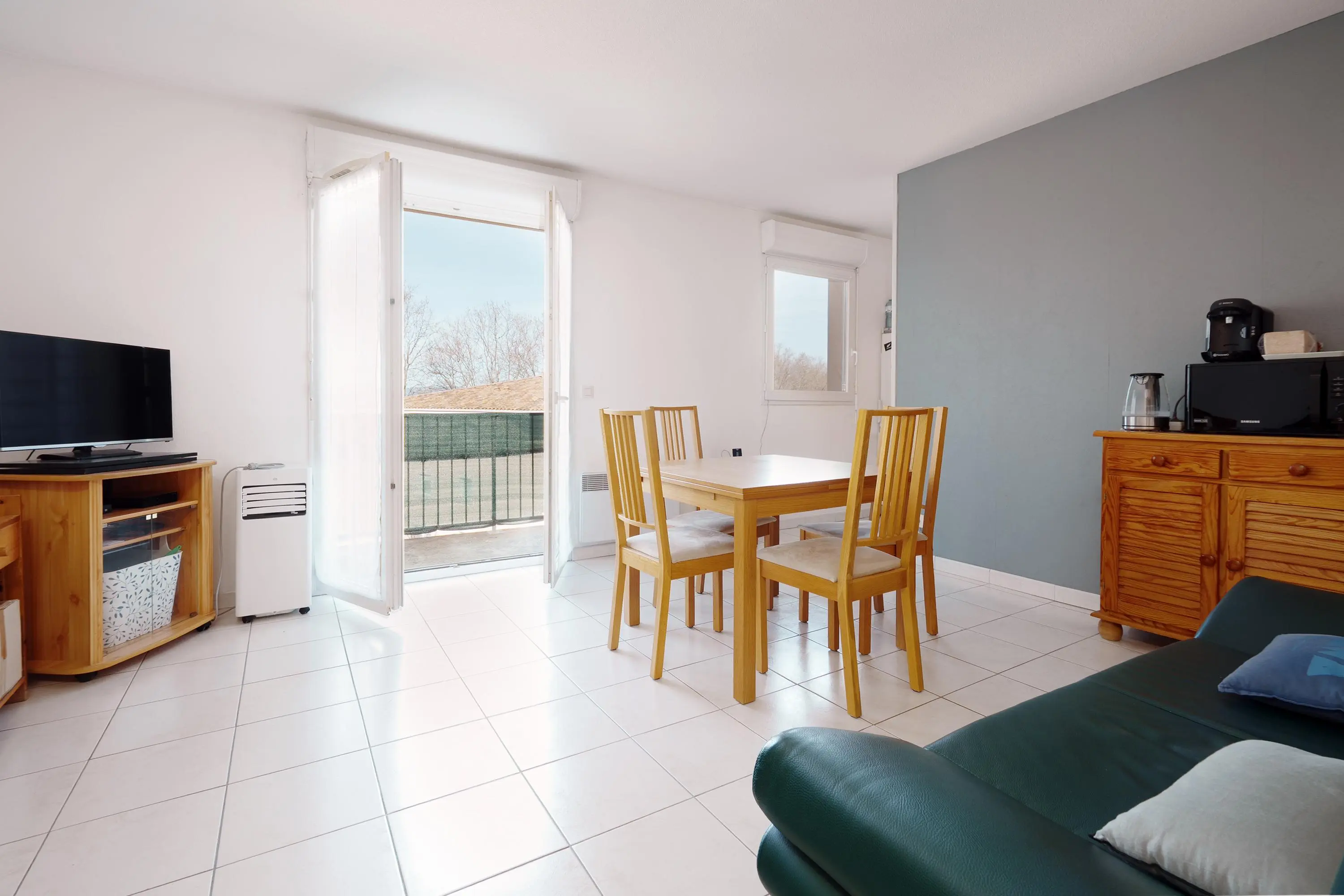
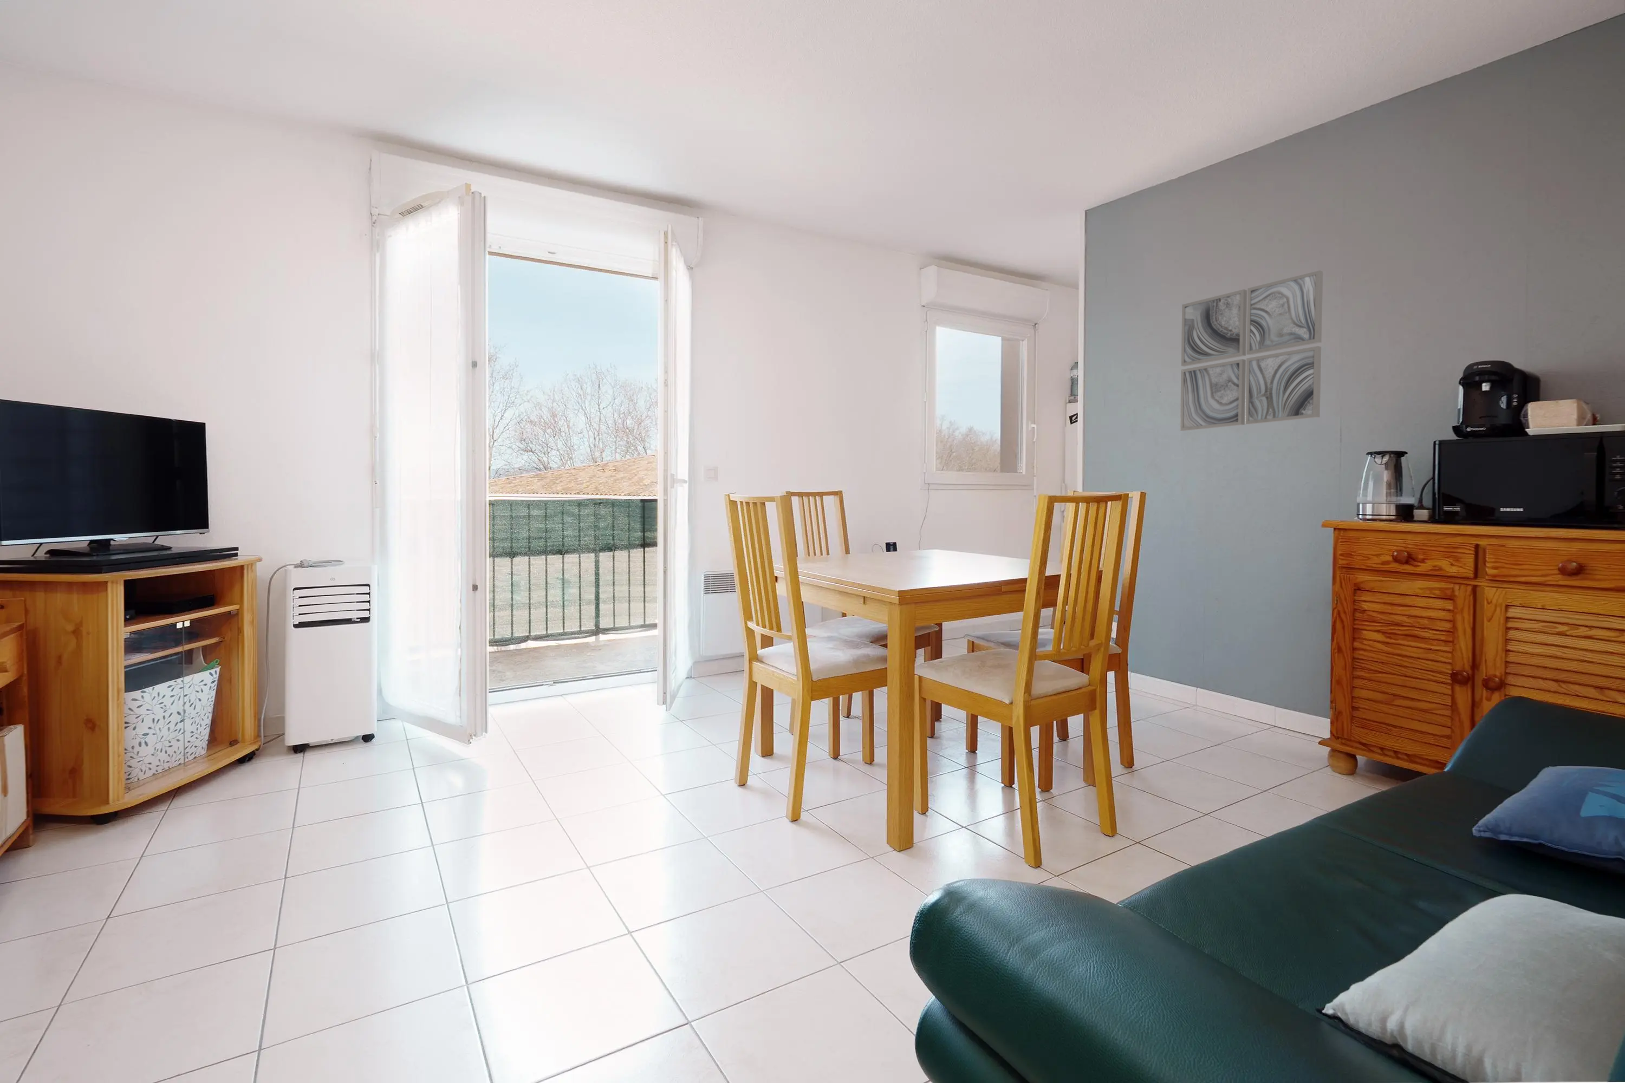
+ wall art (1245, 355)
